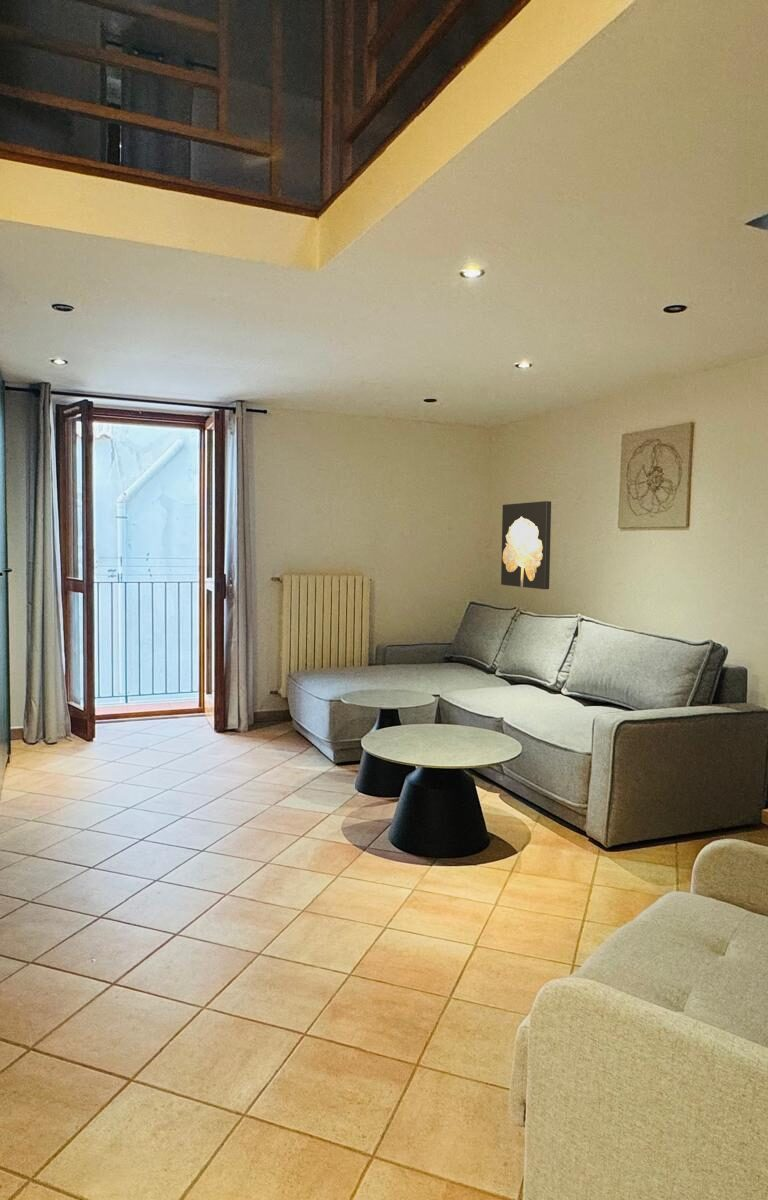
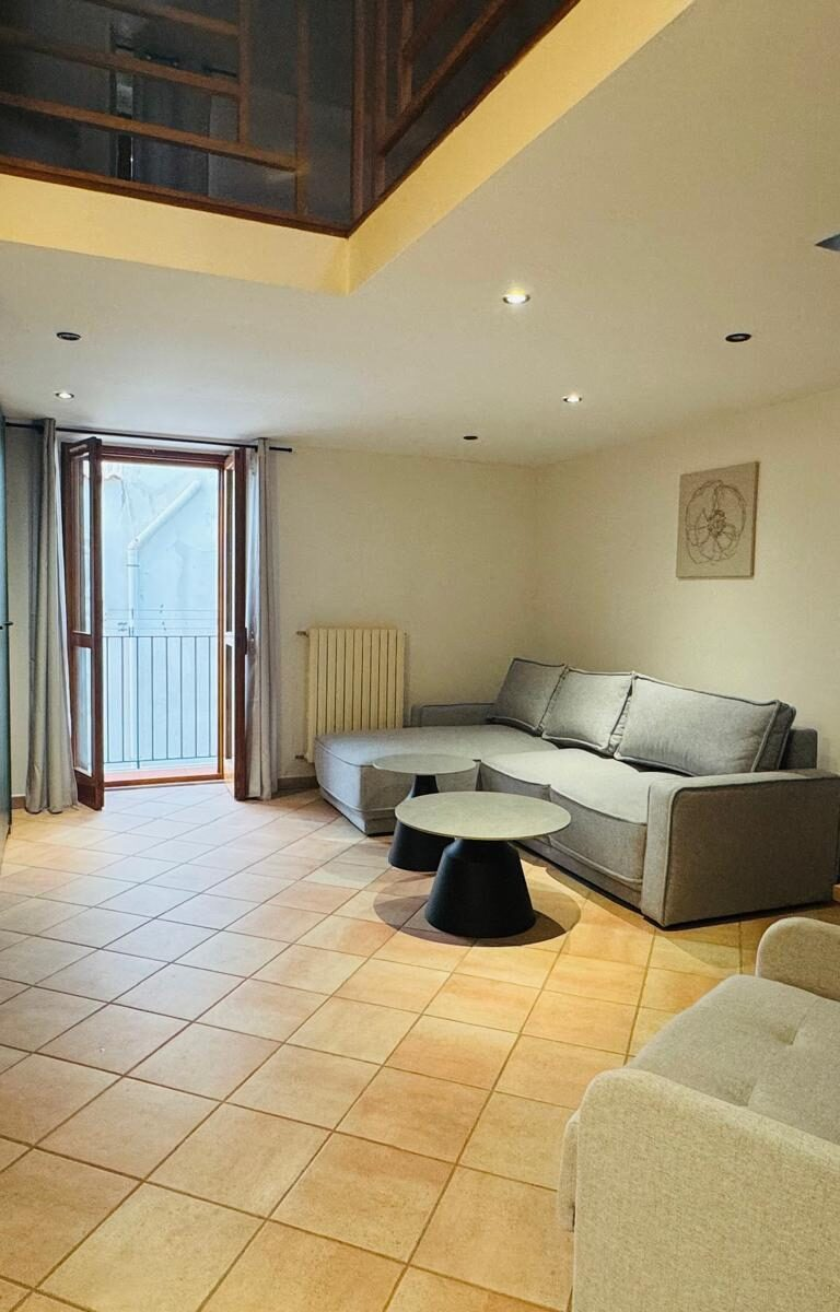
- wall art (525, 545)
